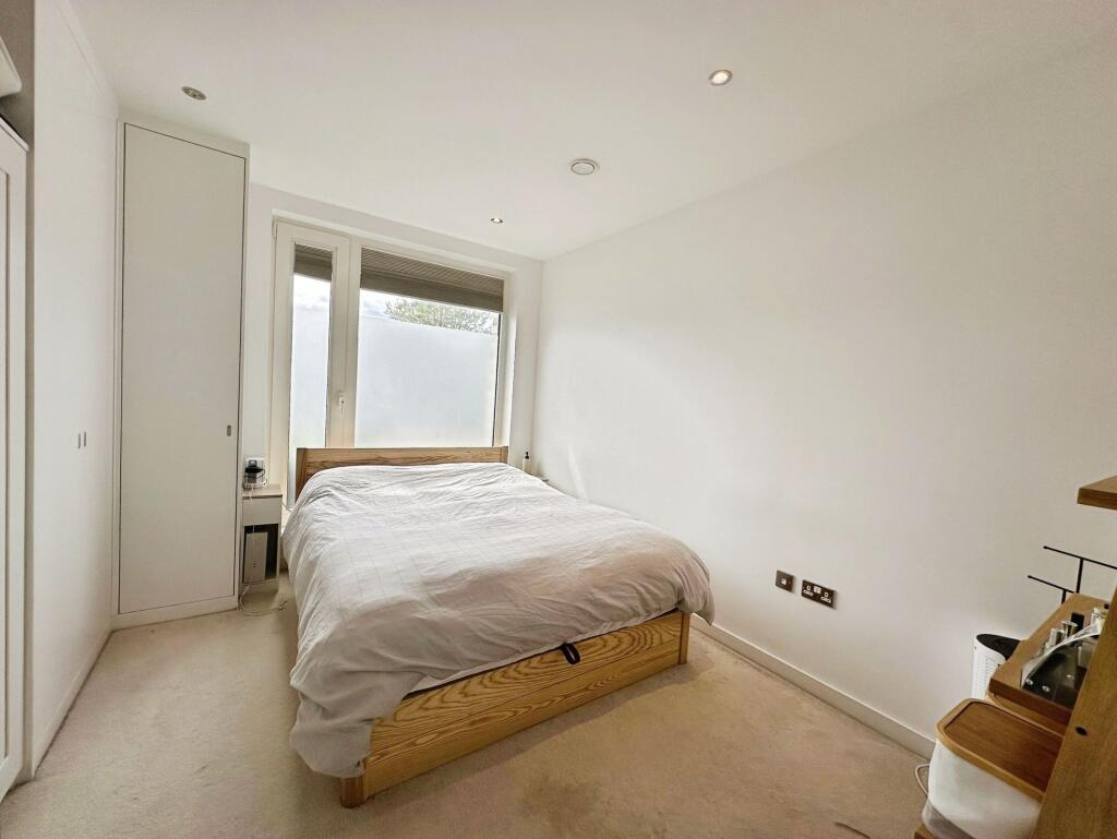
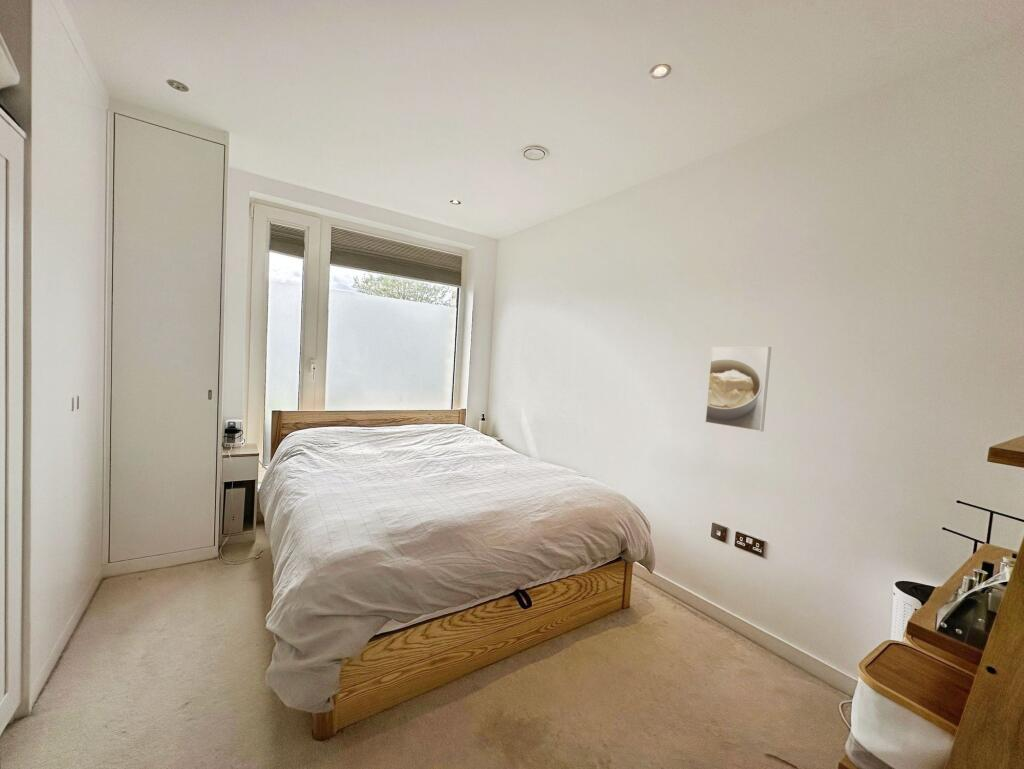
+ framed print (736, 387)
